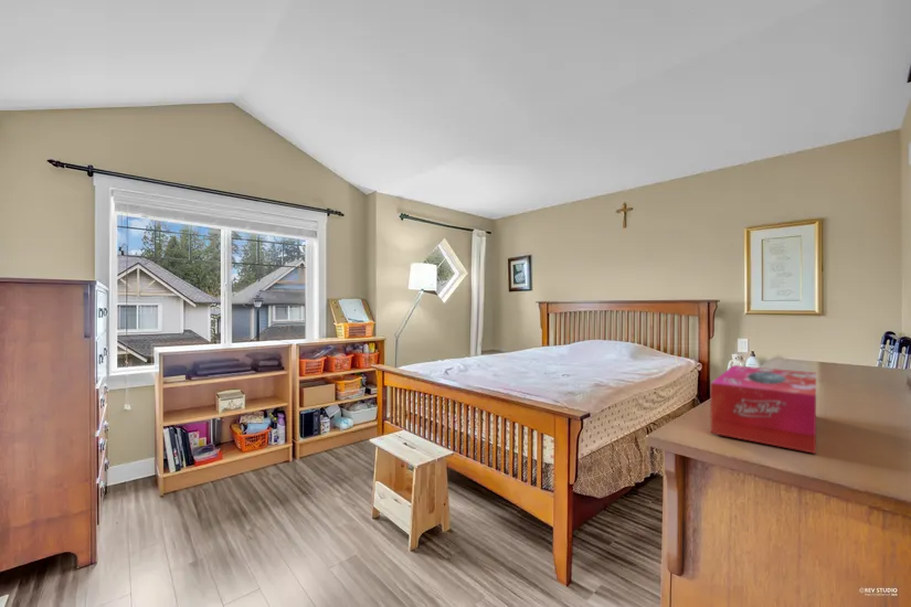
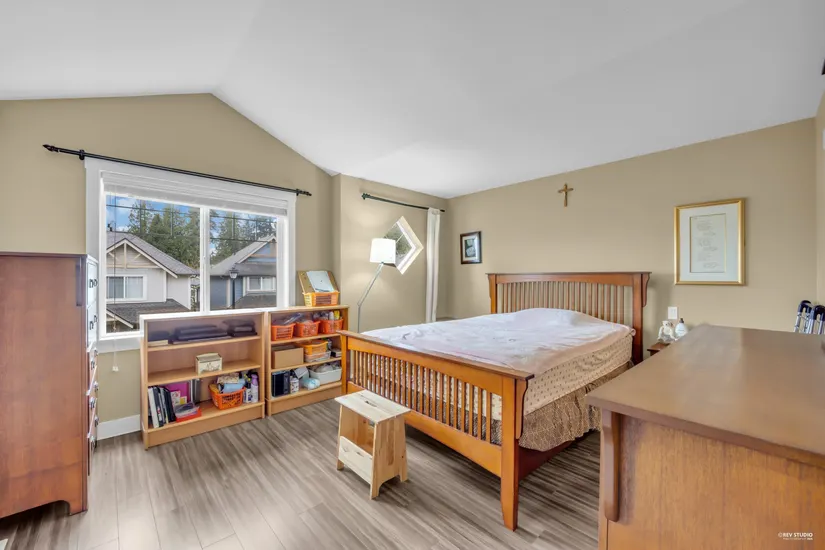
- tissue box (766, 401)
